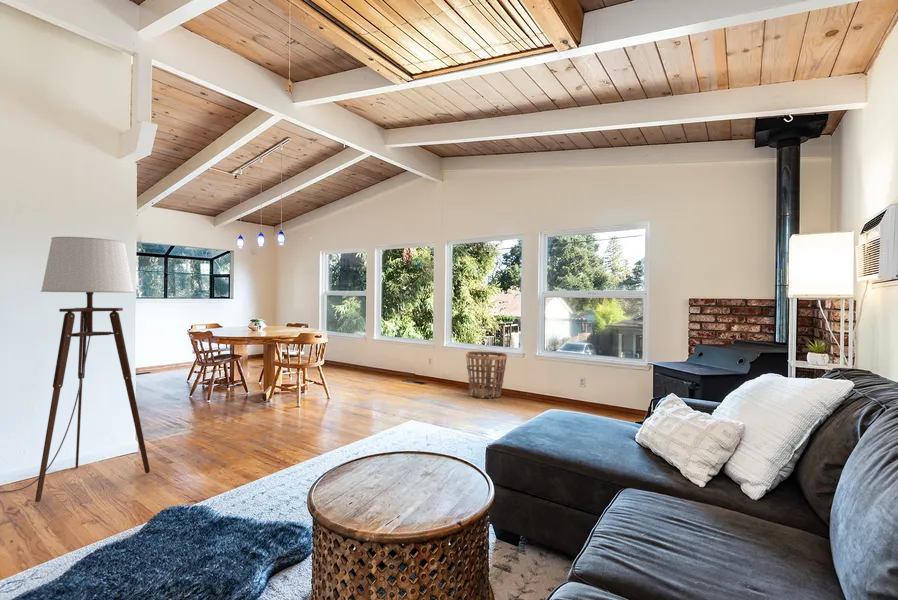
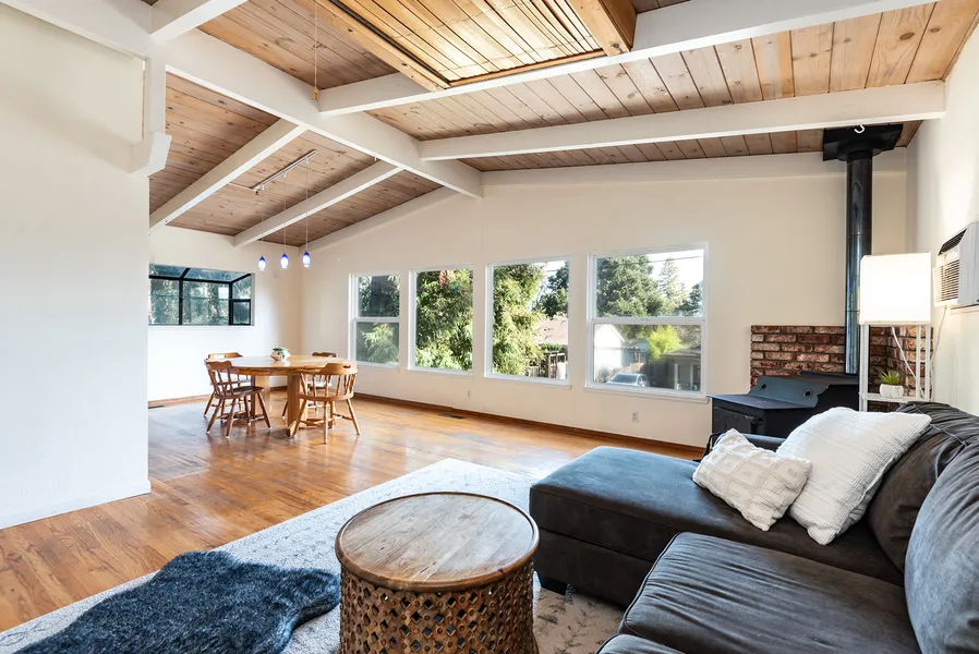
- basket (486, 373)
- floor lamp (66, 361)
